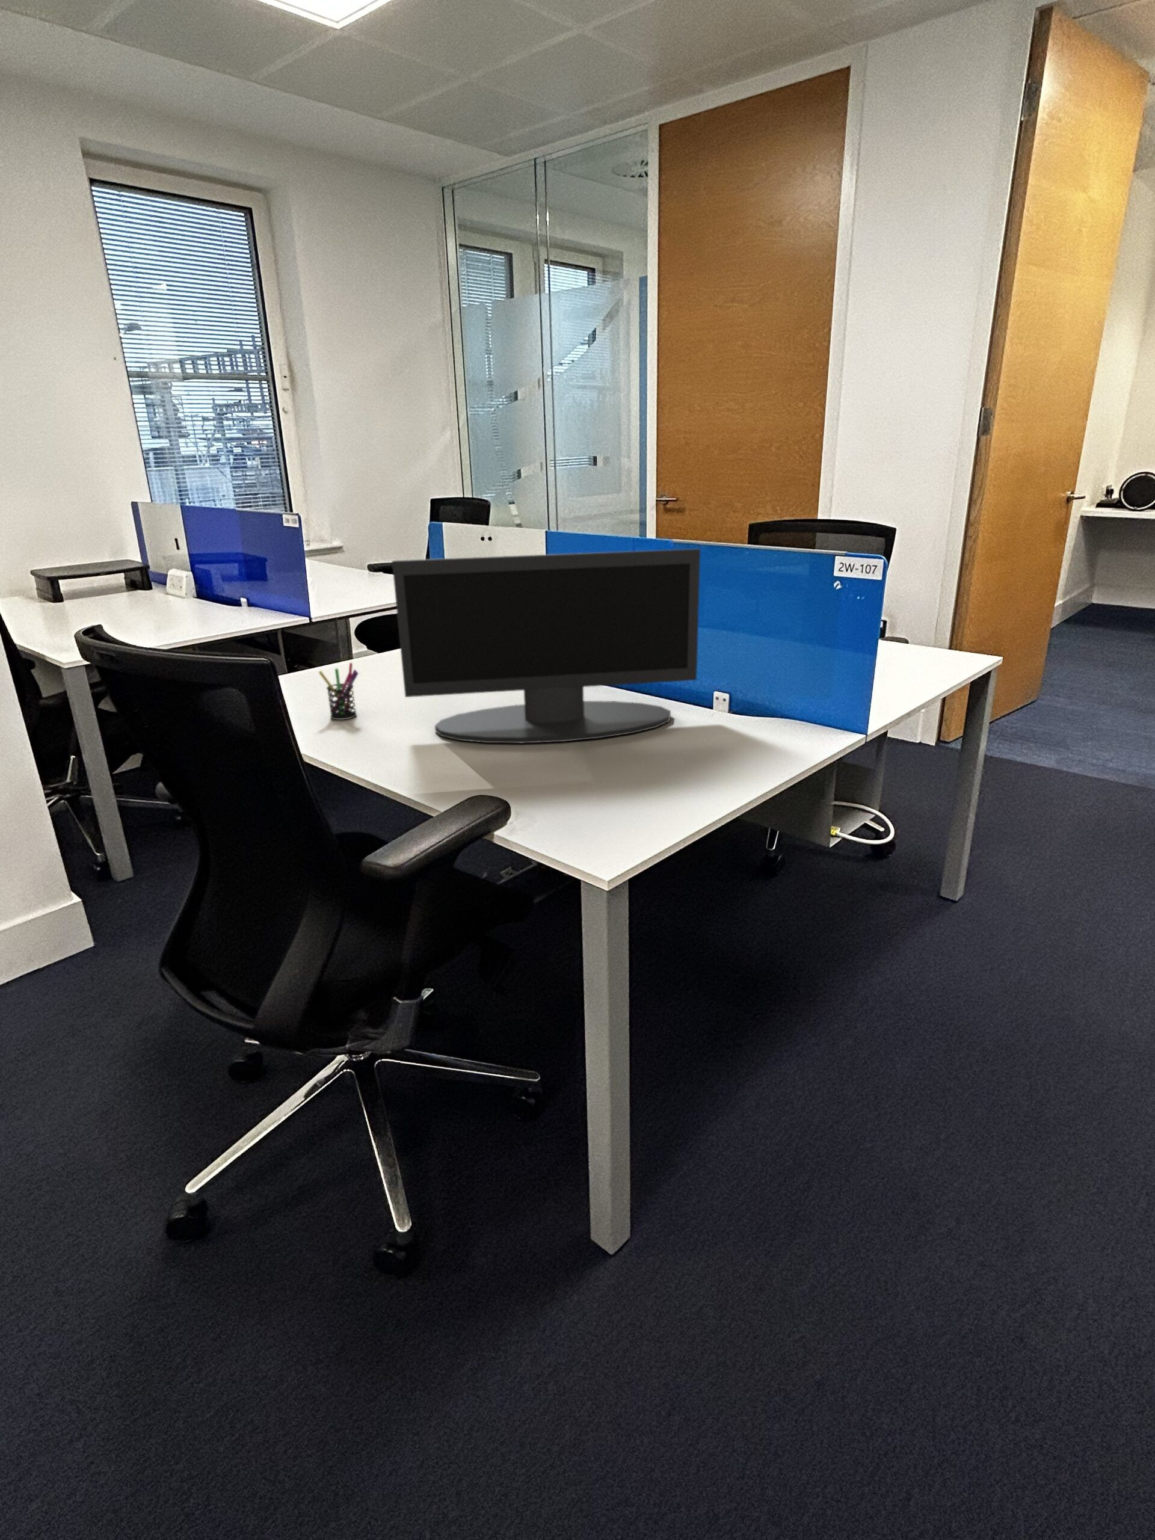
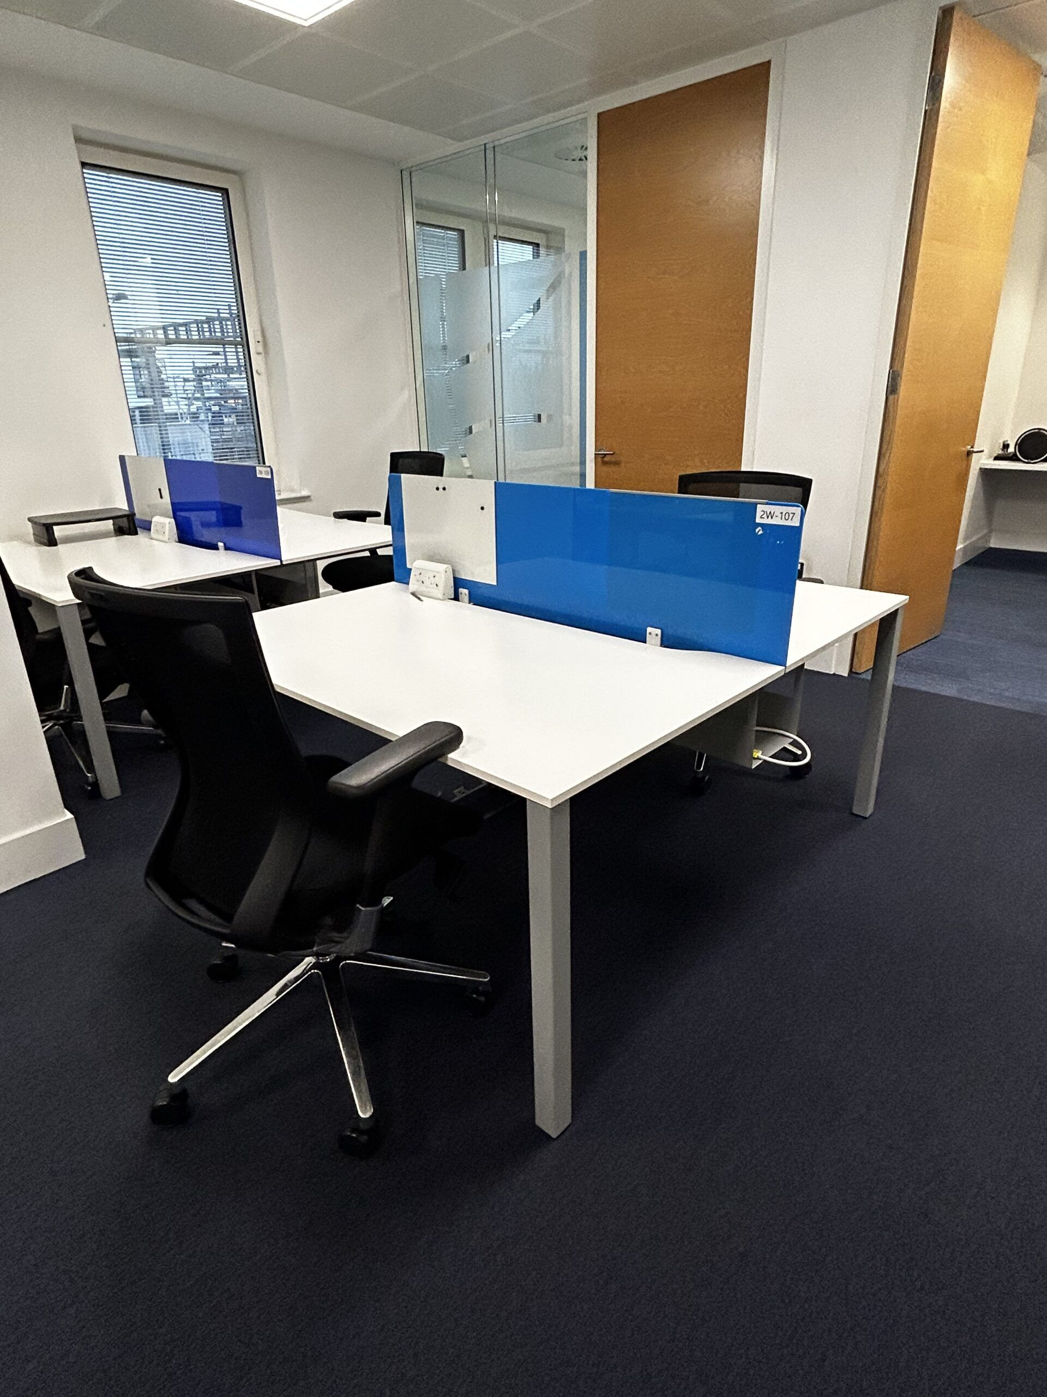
- pen holder (341, 690)
- monitor (552, 641)
